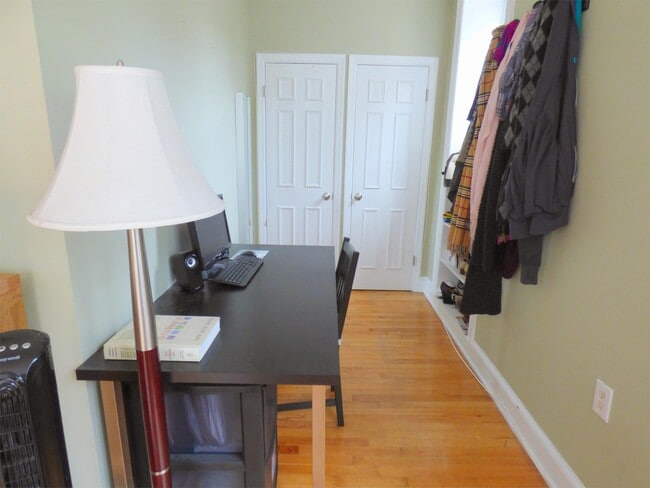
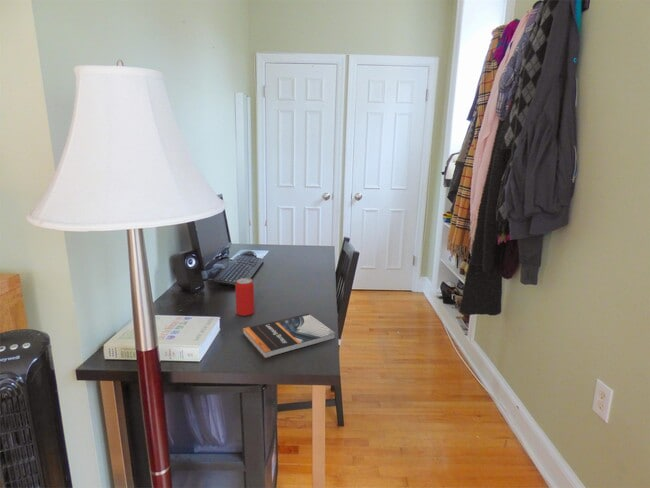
+ beverage can (244, 296)
+ book (288, 333)
